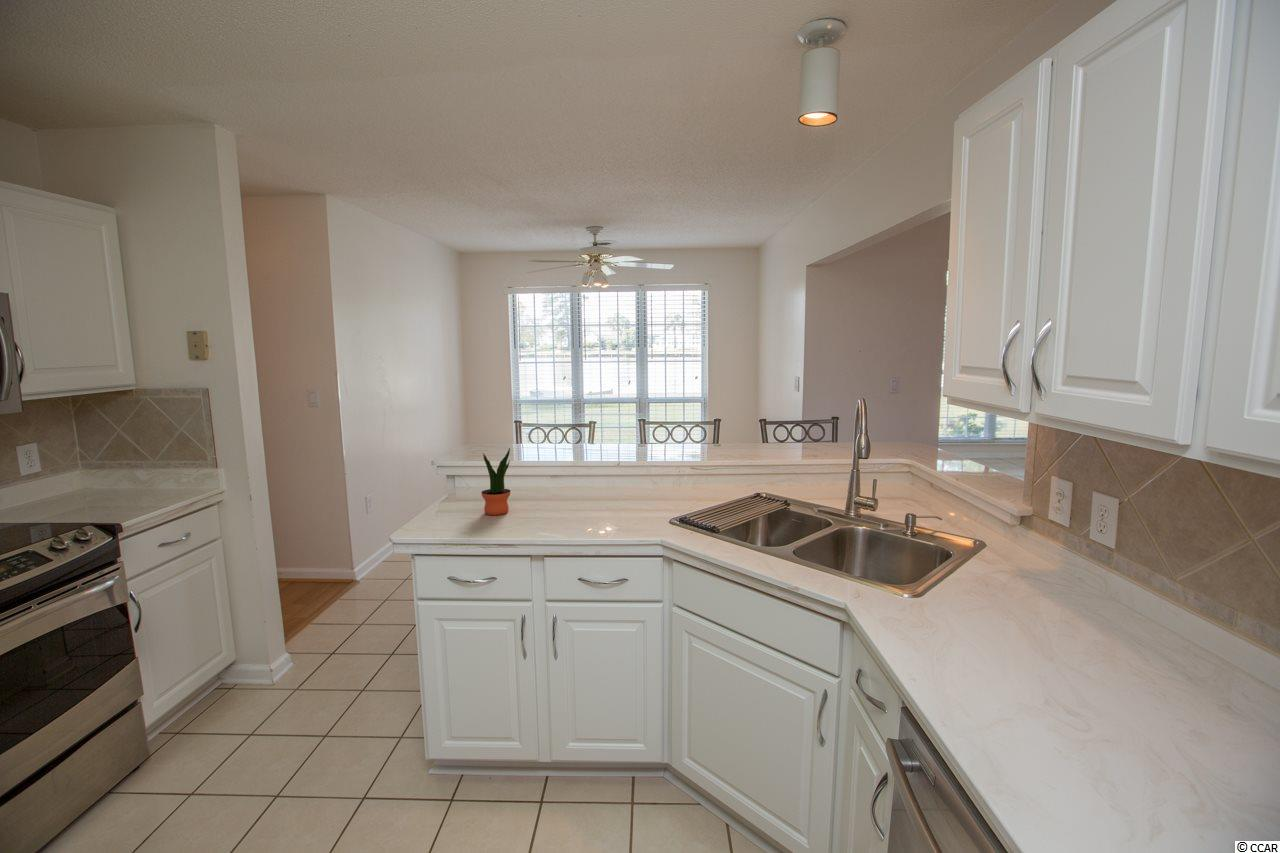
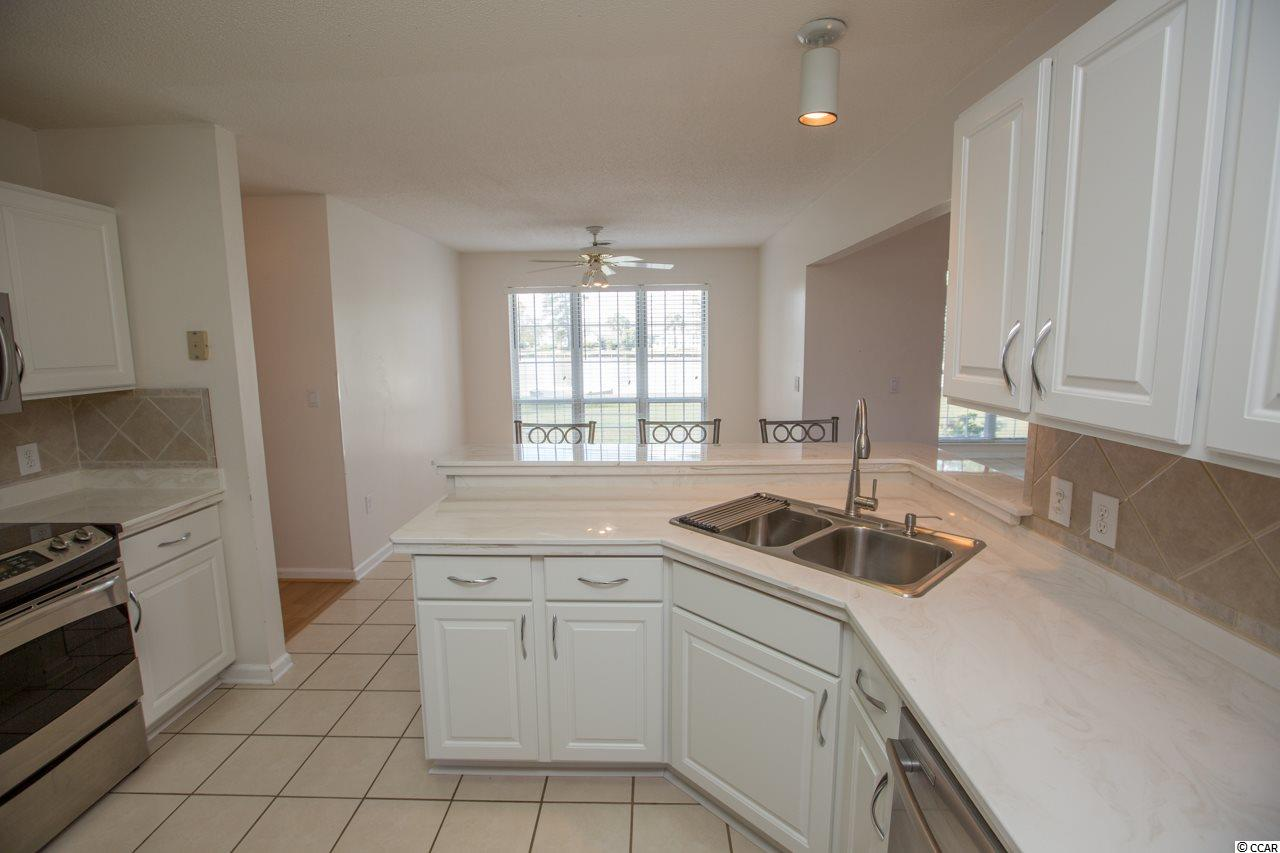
- potted plant (500, 479)
